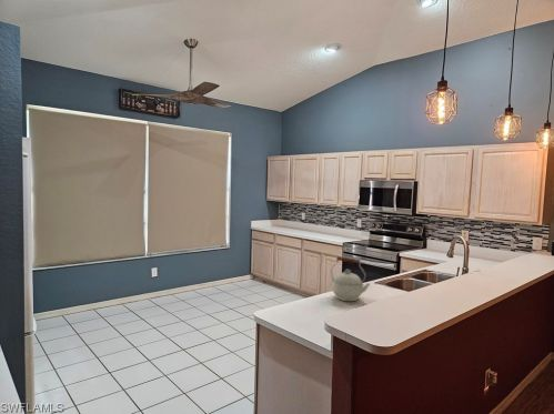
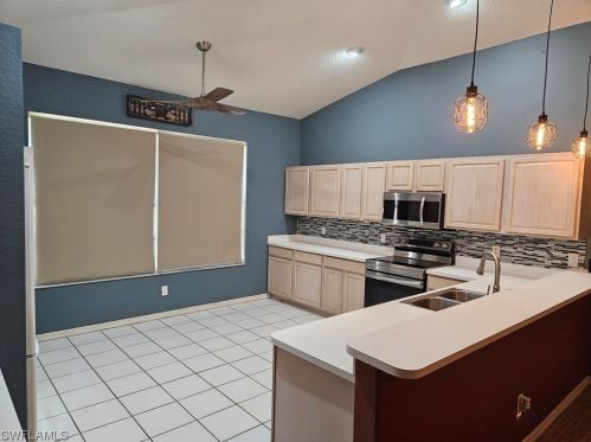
- kettle (350, 277)
